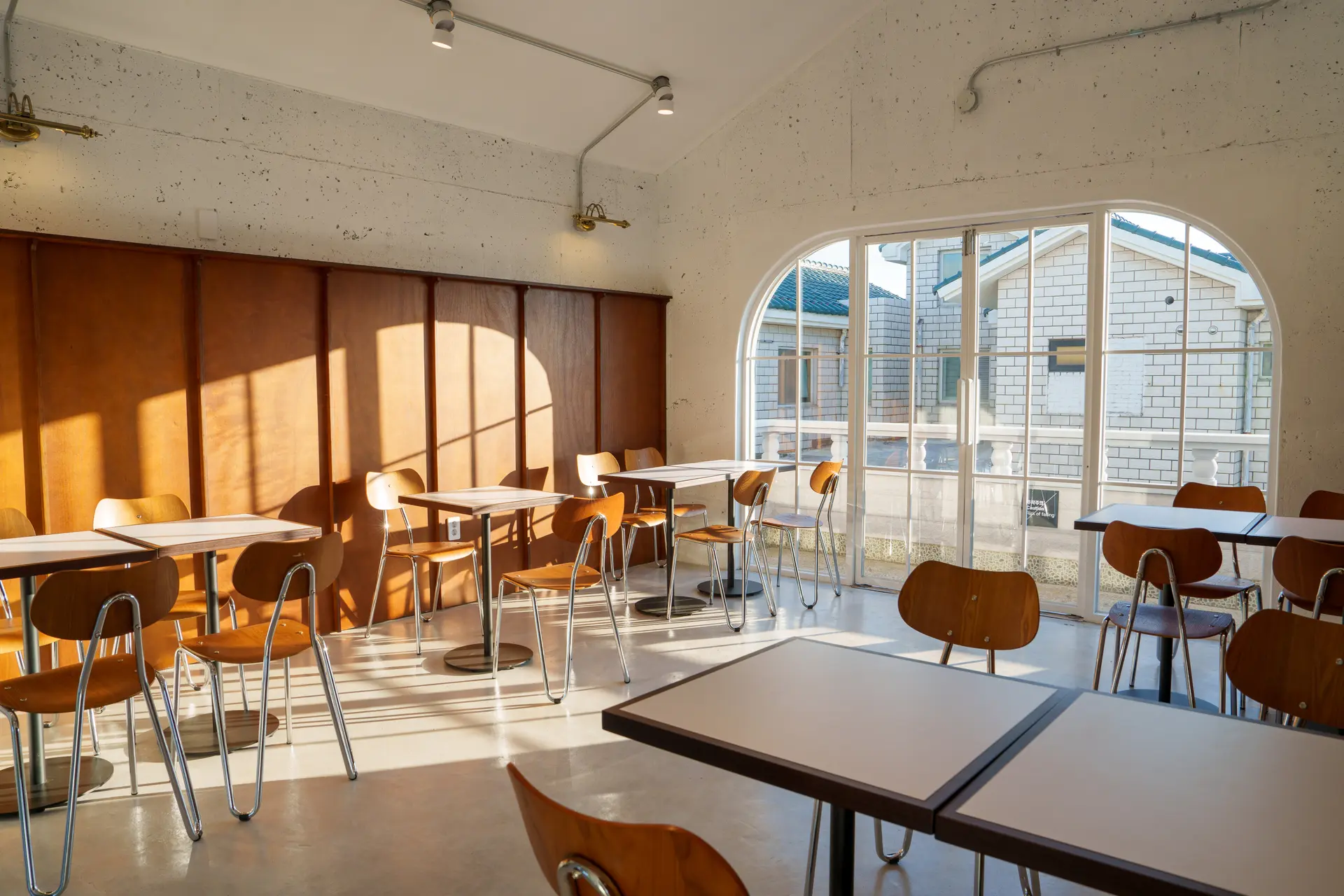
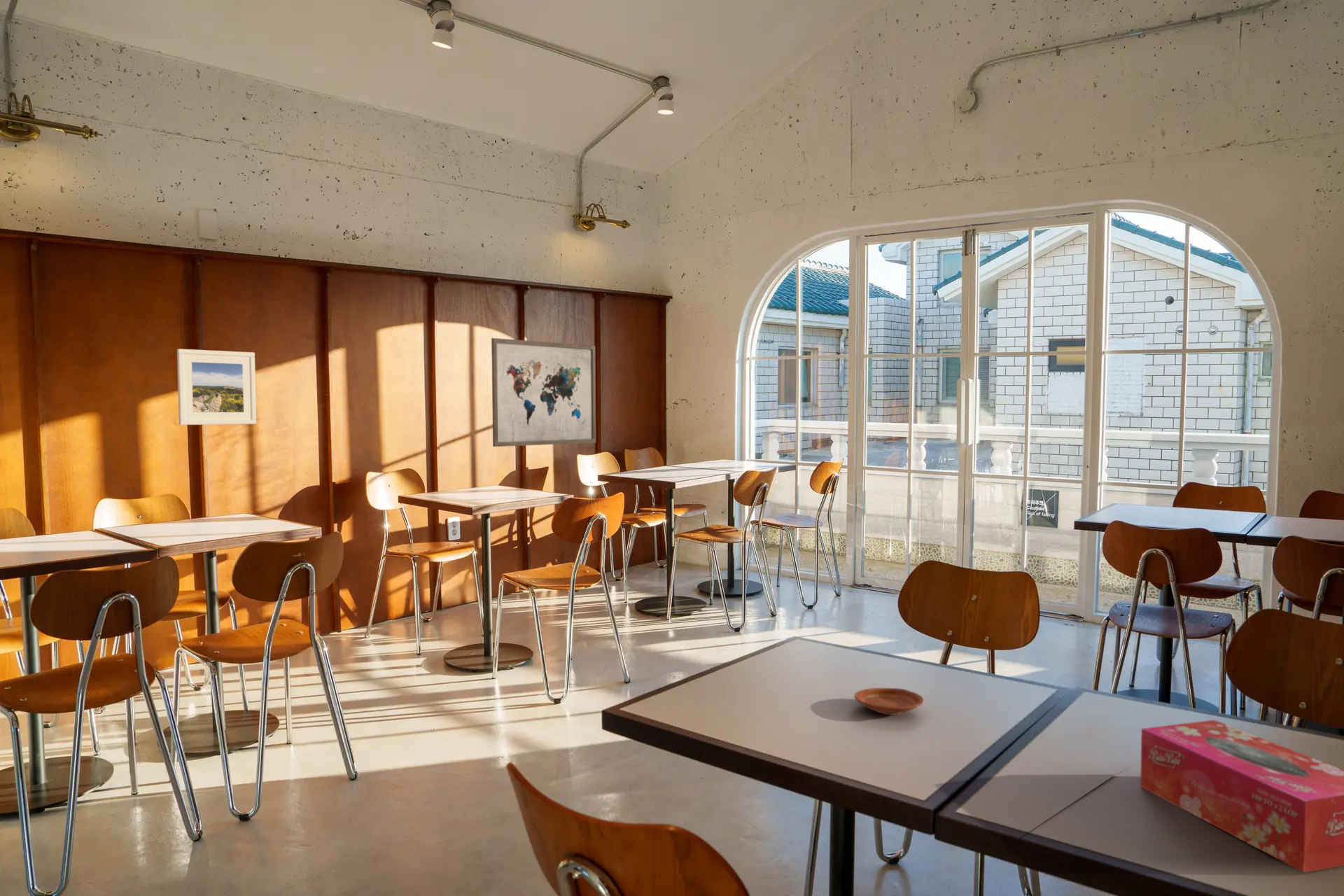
+ plate (888, 704)
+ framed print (218, 387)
+ wall art (547, 393)
+ tissue box (1254, 788)
